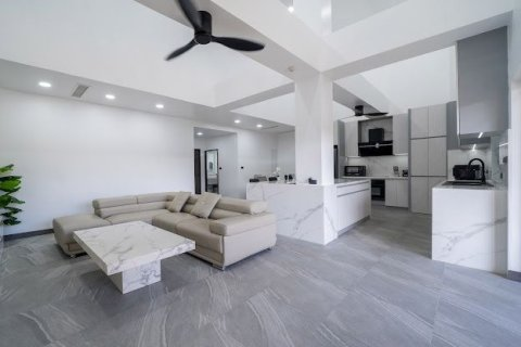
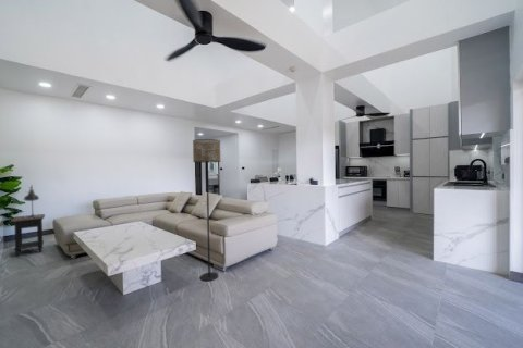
+ floor lamp (207, 209)
+ side table (28, 227)
+ lamp (32, 200)
